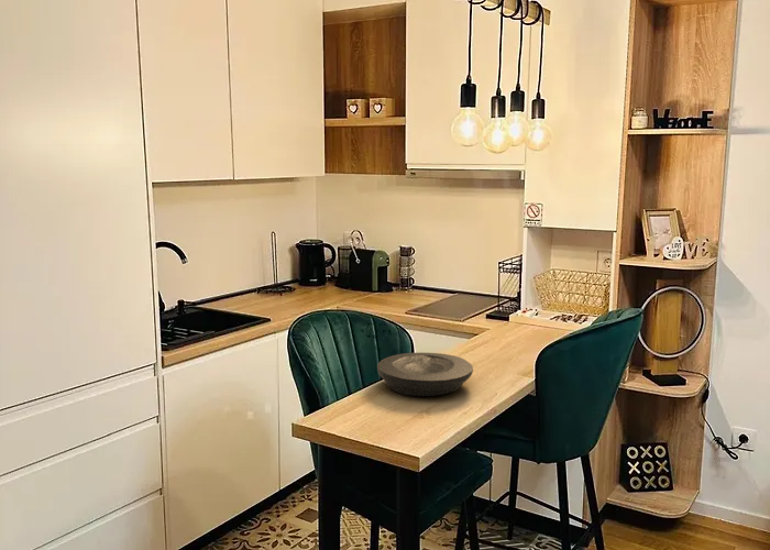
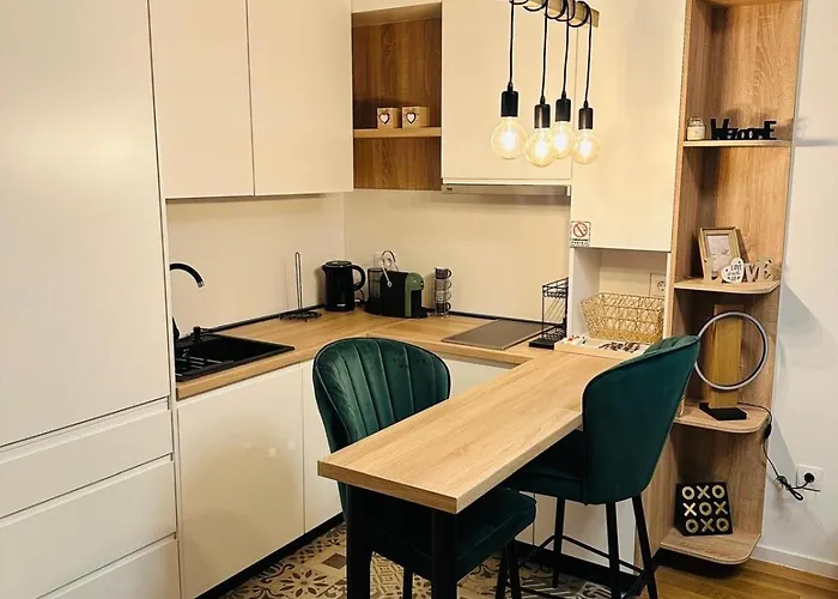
- plate (425, 376)
